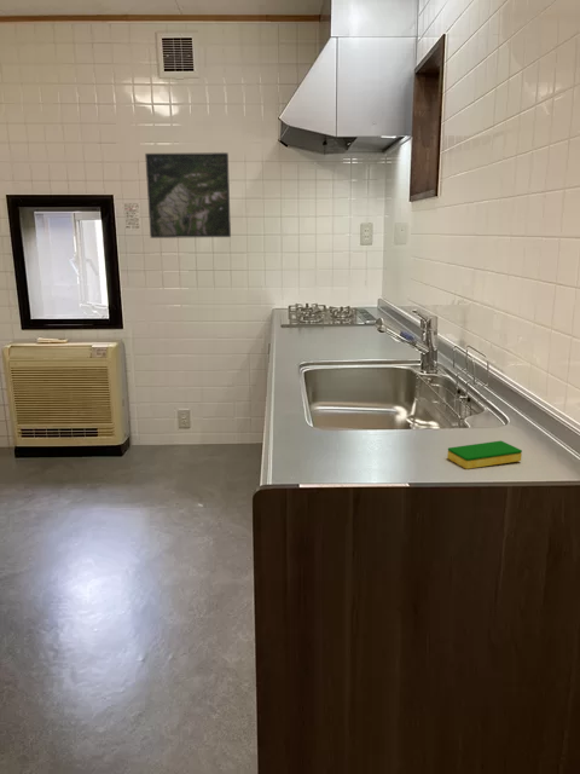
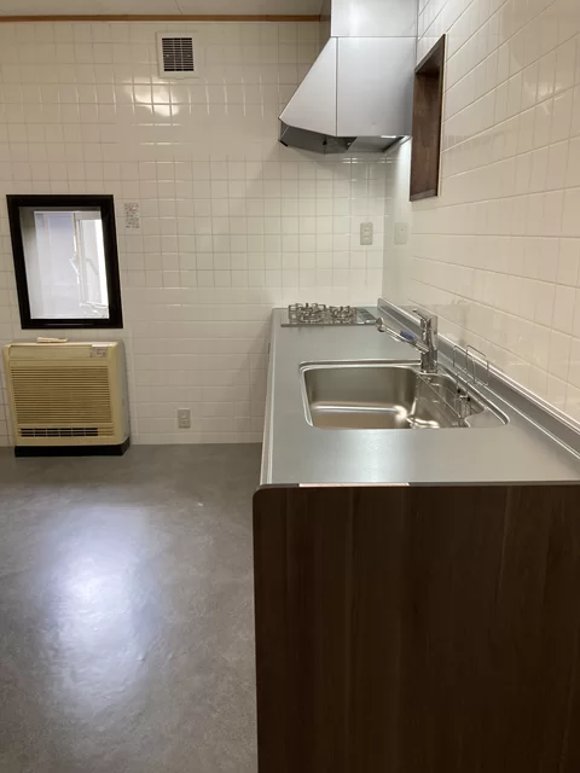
- dish sponge (483, 454)
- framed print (188, 196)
